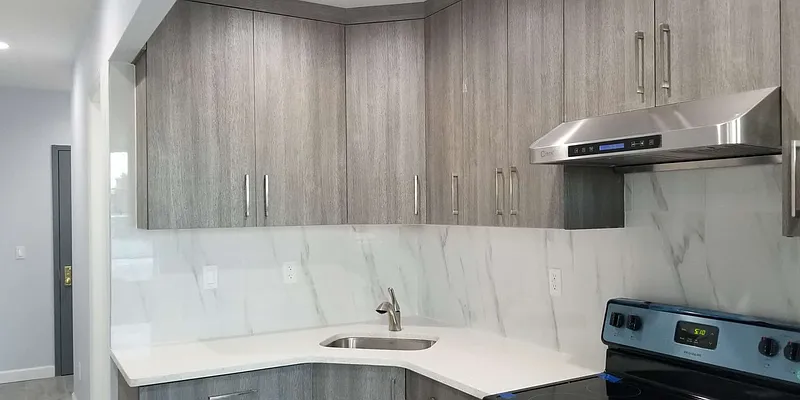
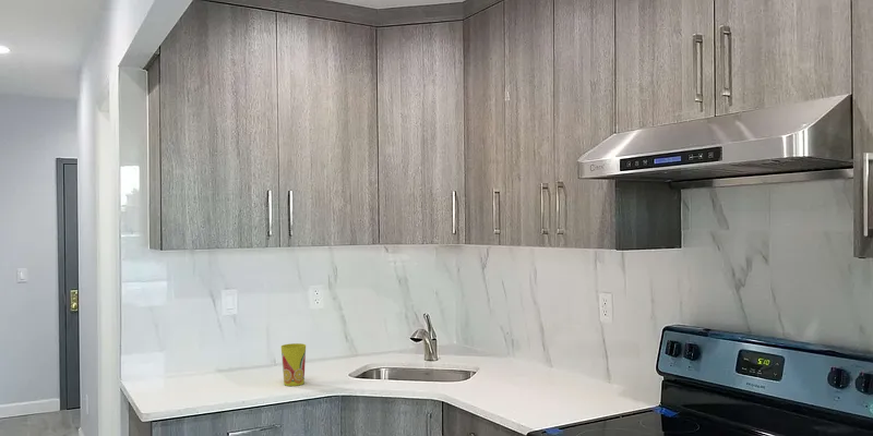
+ cup (294, 364)
